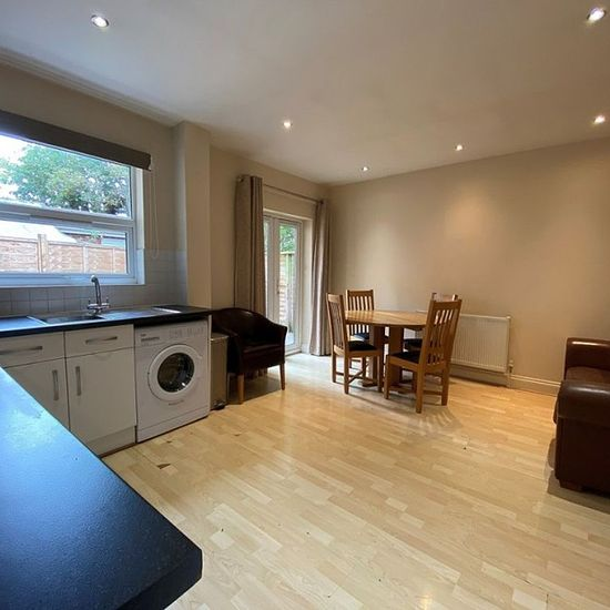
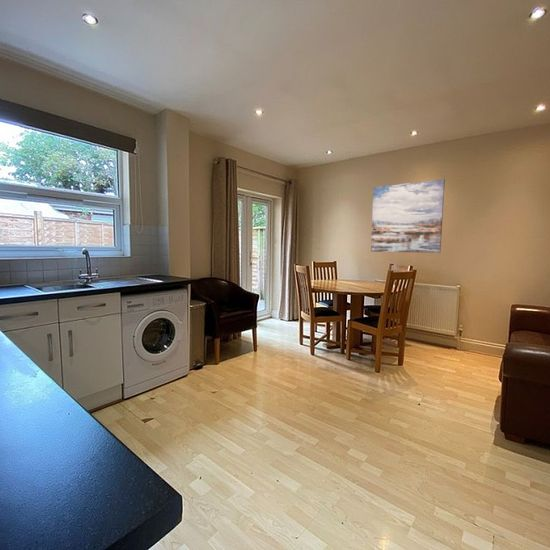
+ wall art (405, 218)
